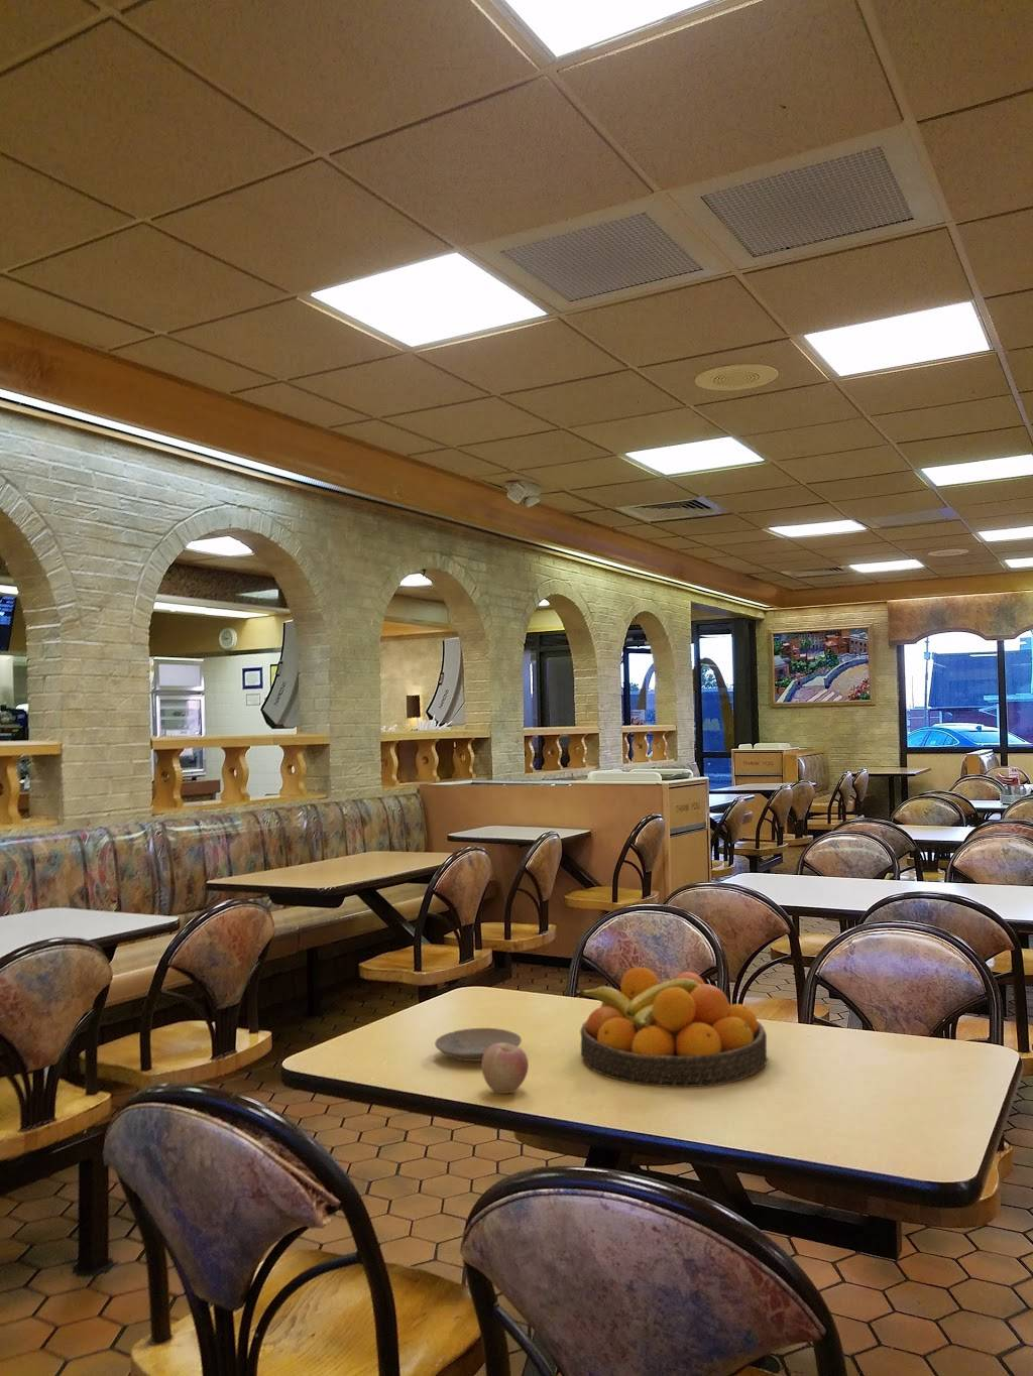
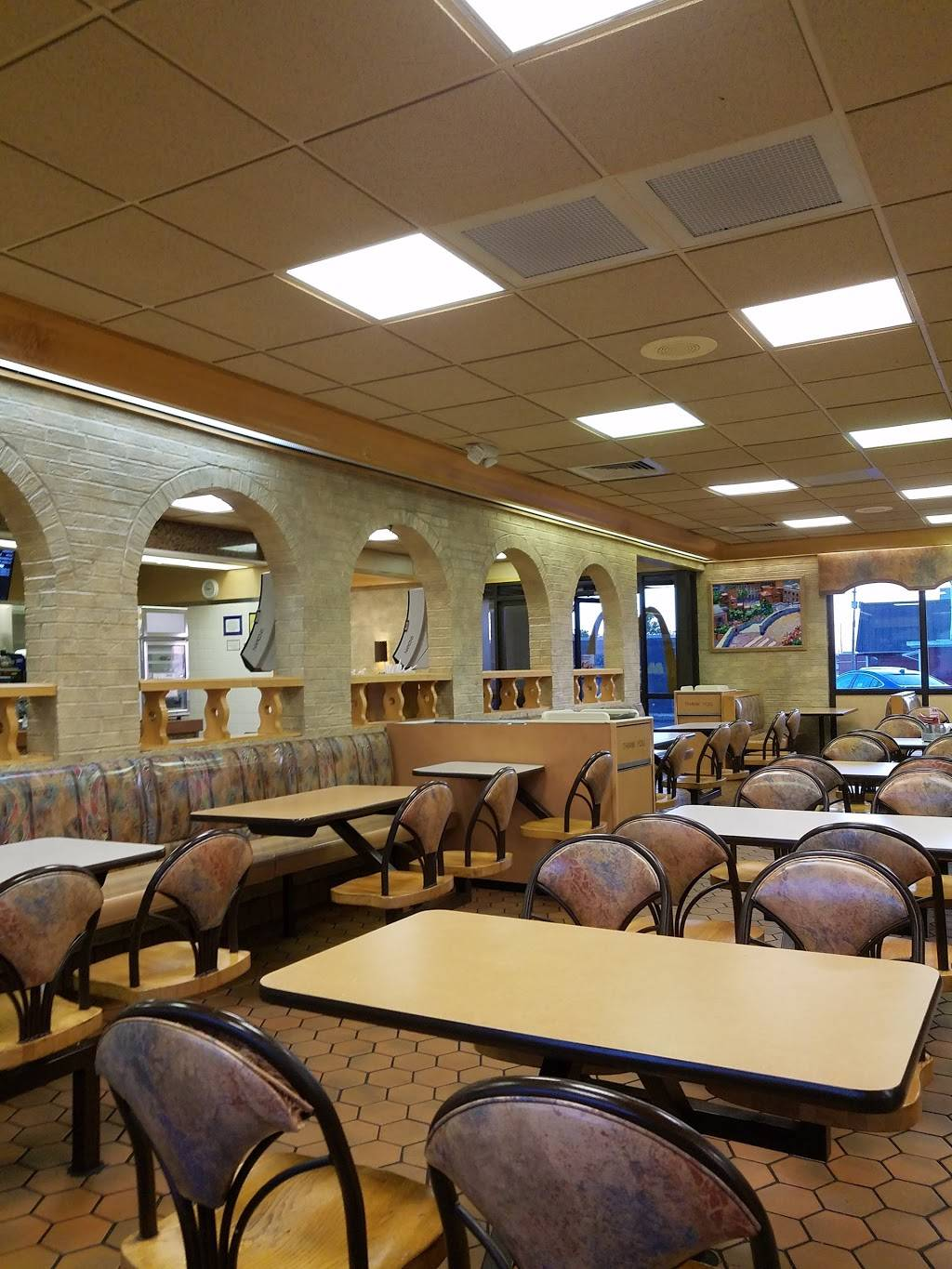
- plate (479, 1046)
- apple (505, 1068)
- fruit bowl (672, 1016)
